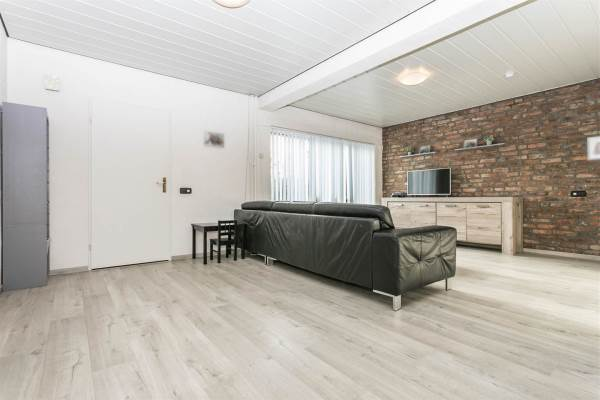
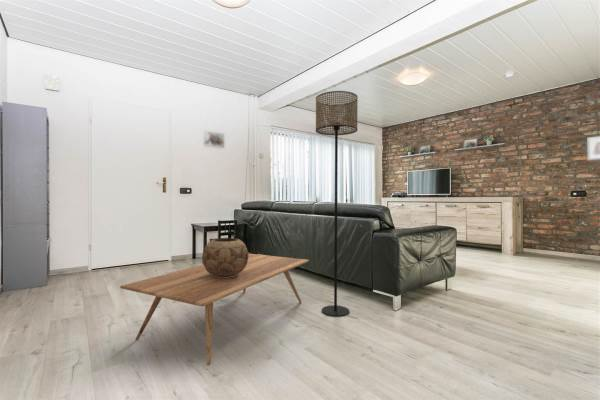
+ coffee table (231, 293)
+ decorative bowl (225, 257)
+ floor lamp (336, 204)
